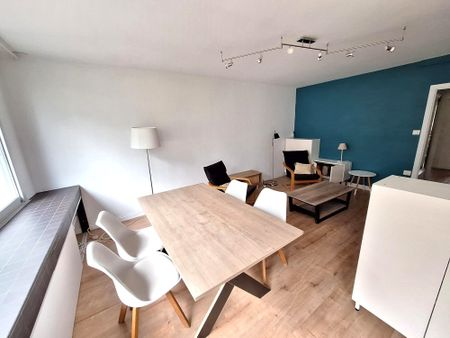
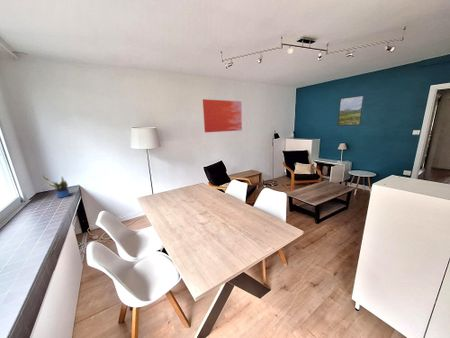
+ potted plant (57, 185)
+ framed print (349, 111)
+ wall art (223, 116)
